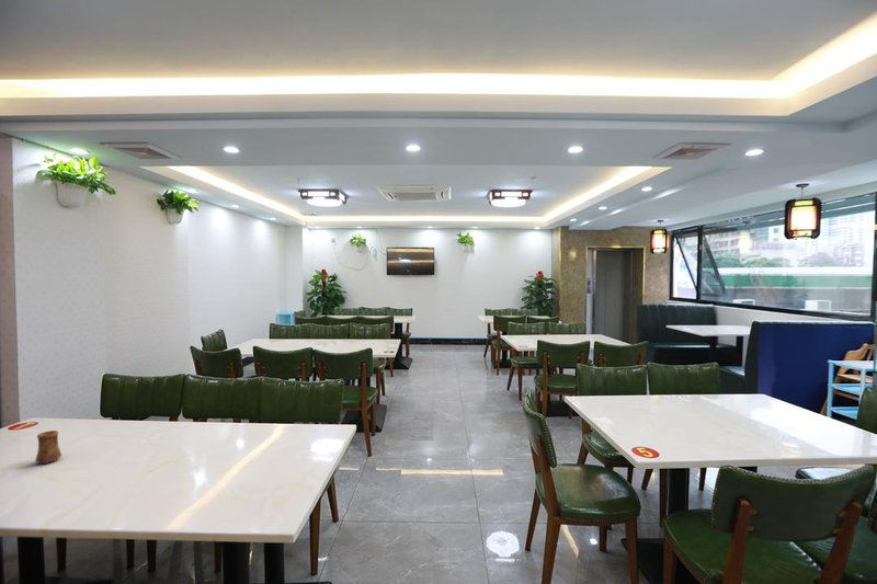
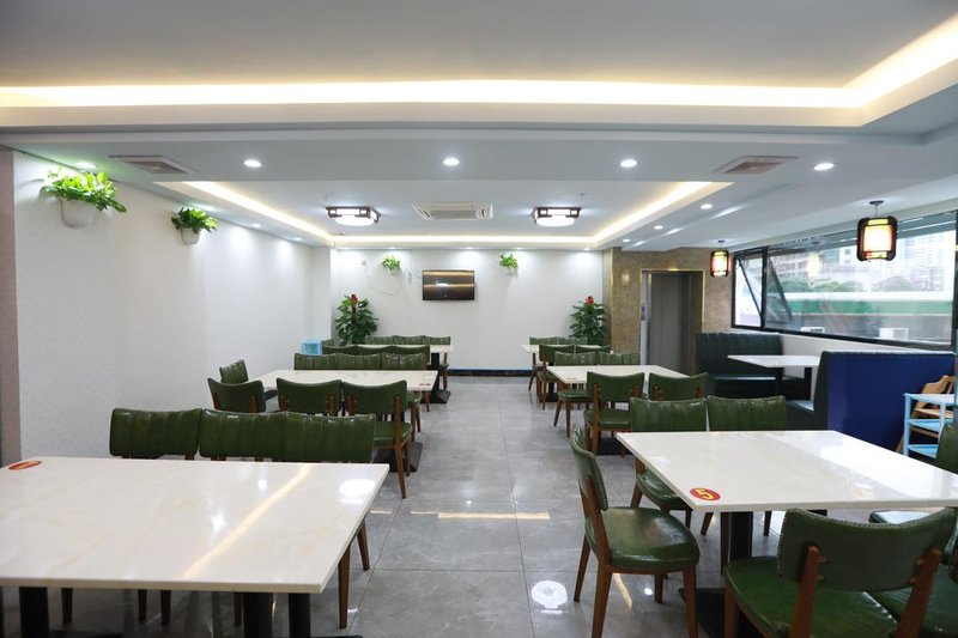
- cup (48, 446)
